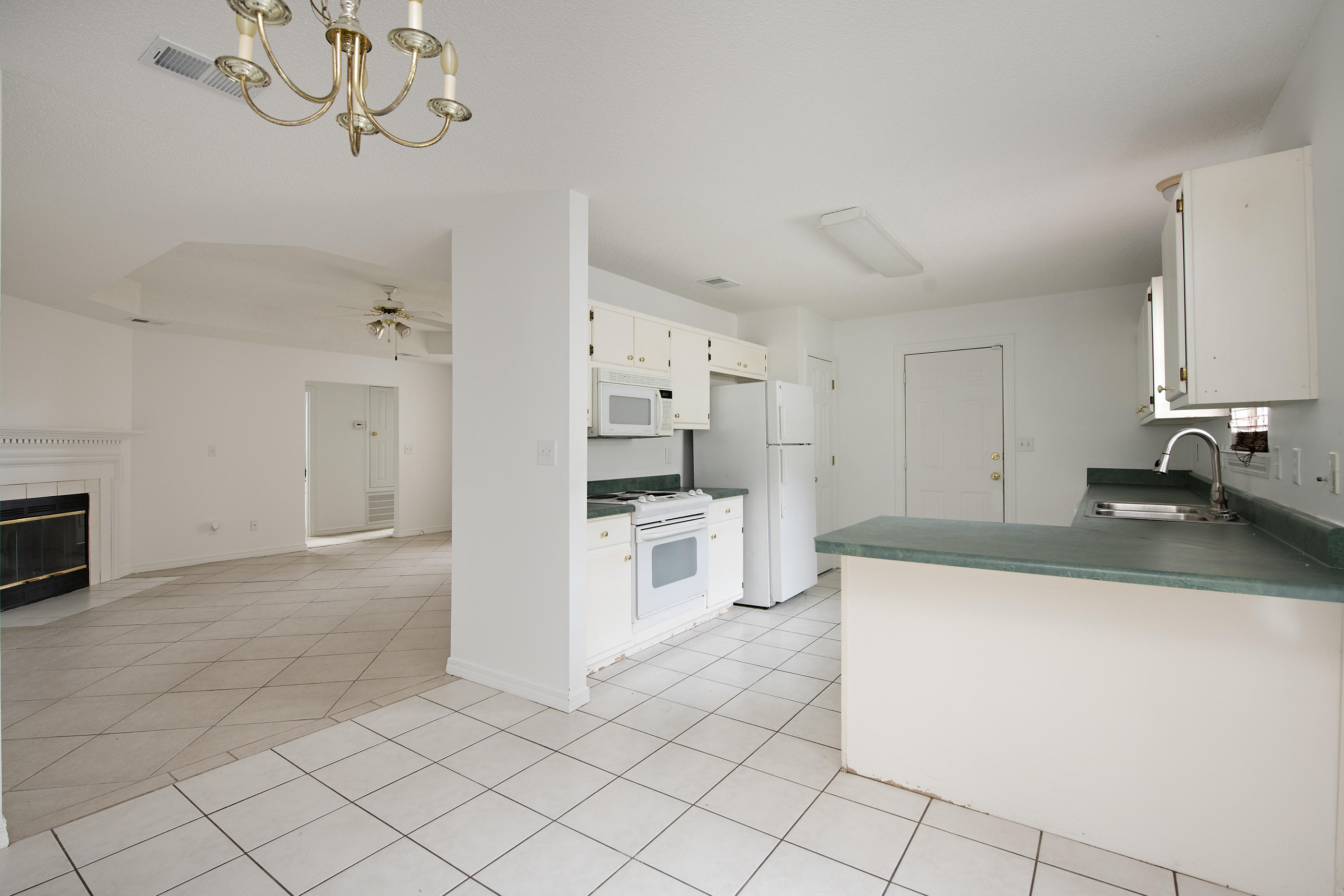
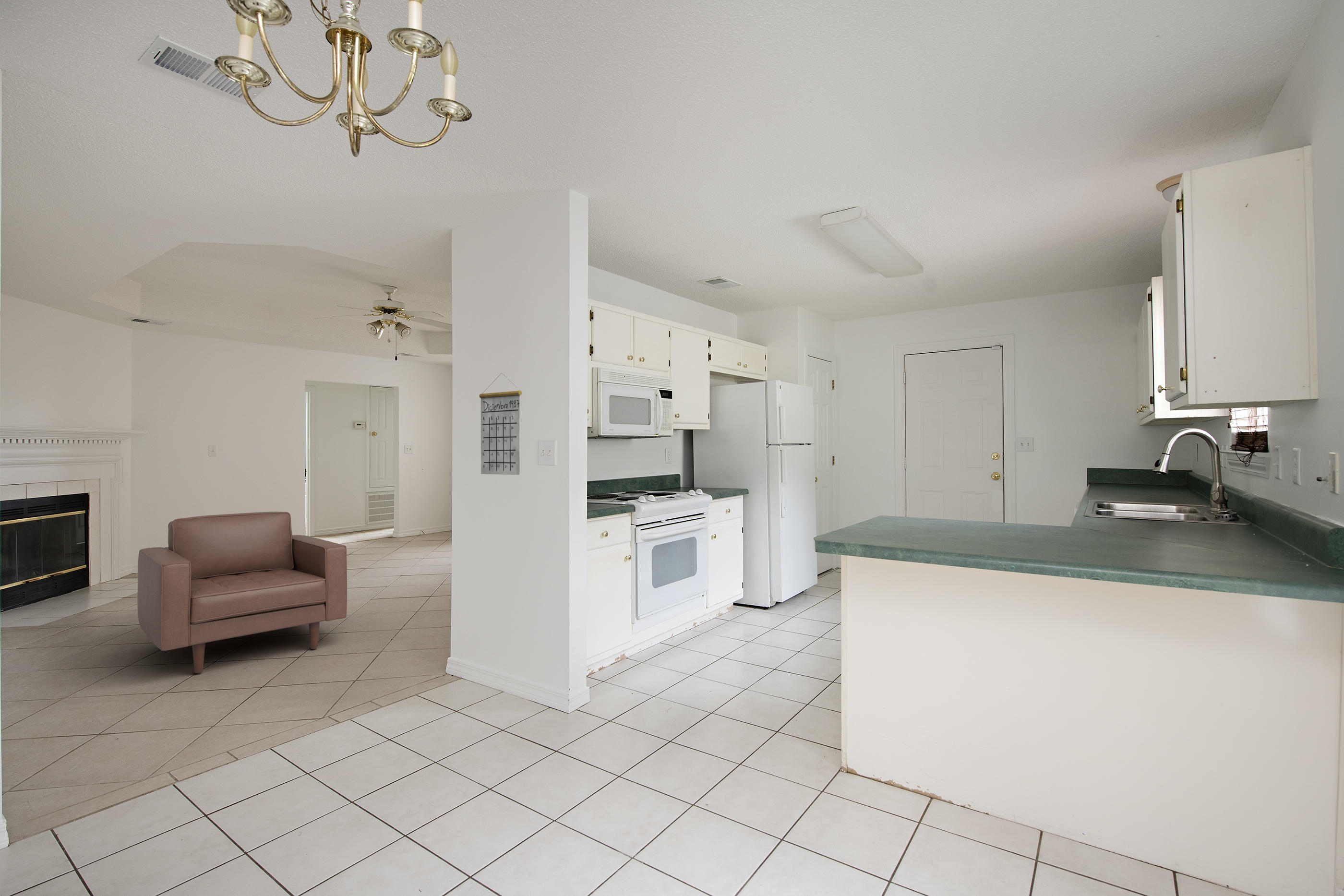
+ chair (243, 581)
+ calendar (500, 423)
